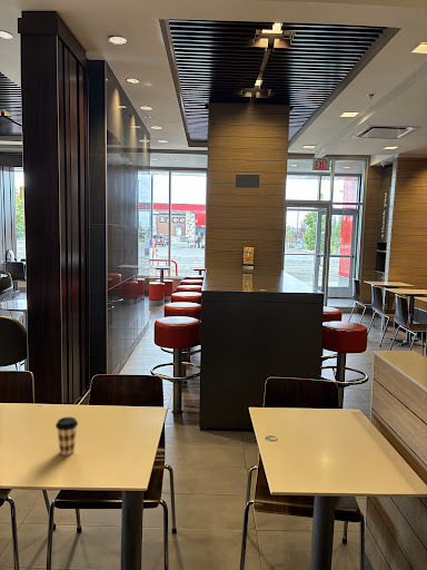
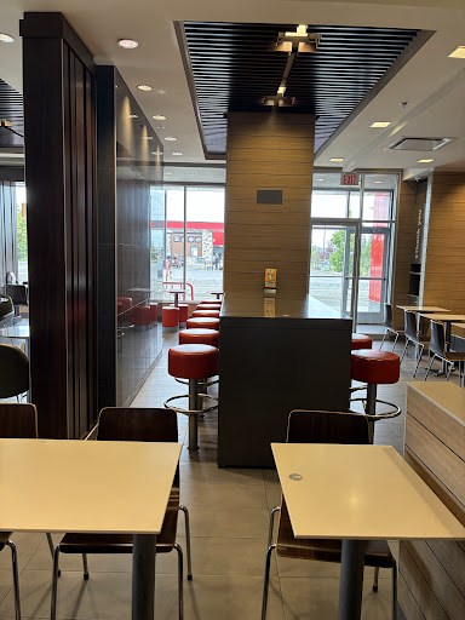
- coffee cup (67, 435)
